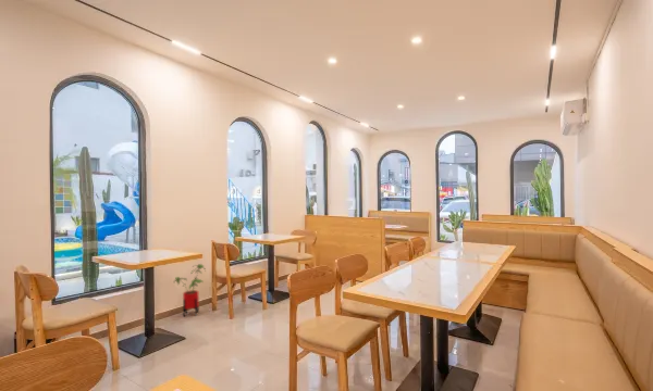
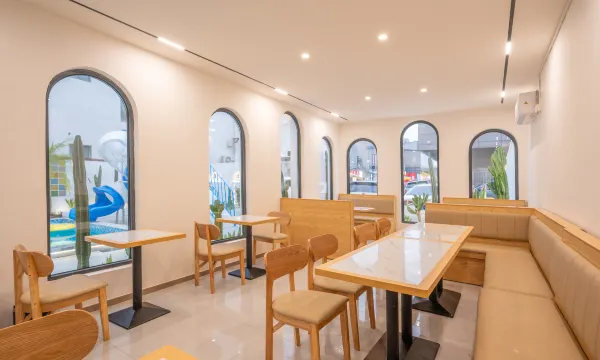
- house plant (193, 289)
